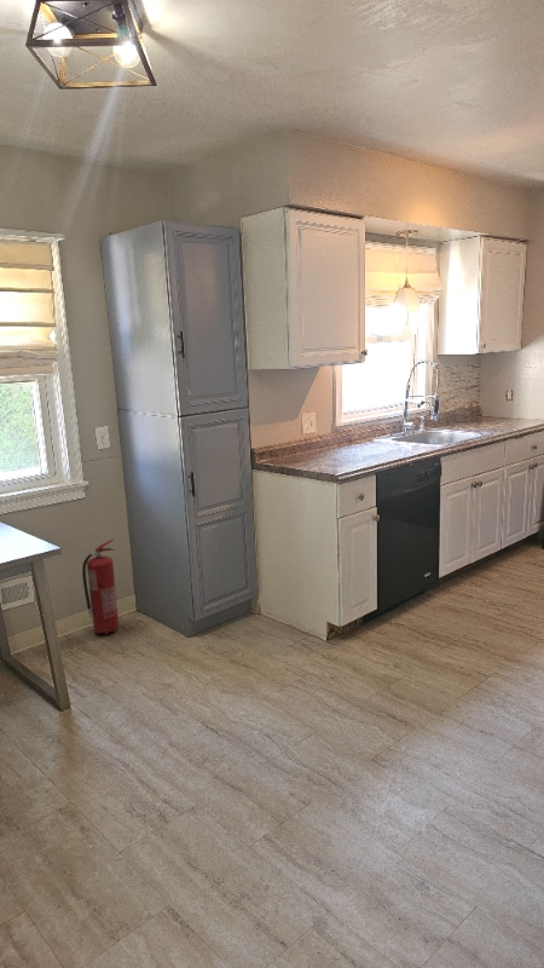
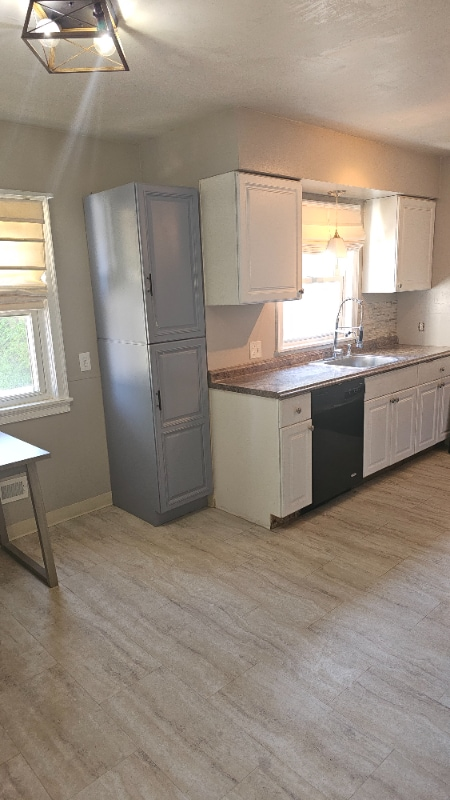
- fire extinguisher (102, 587)
